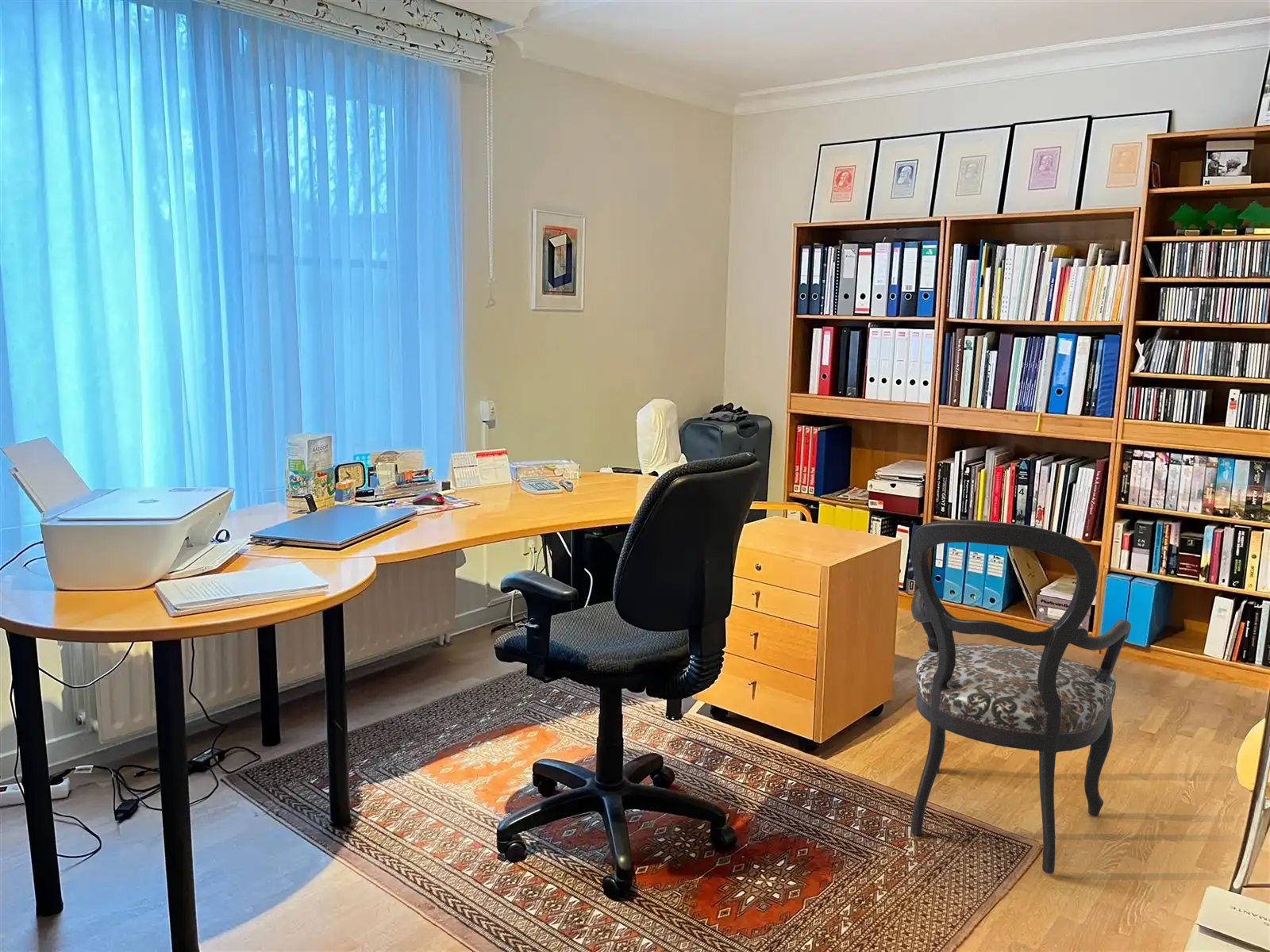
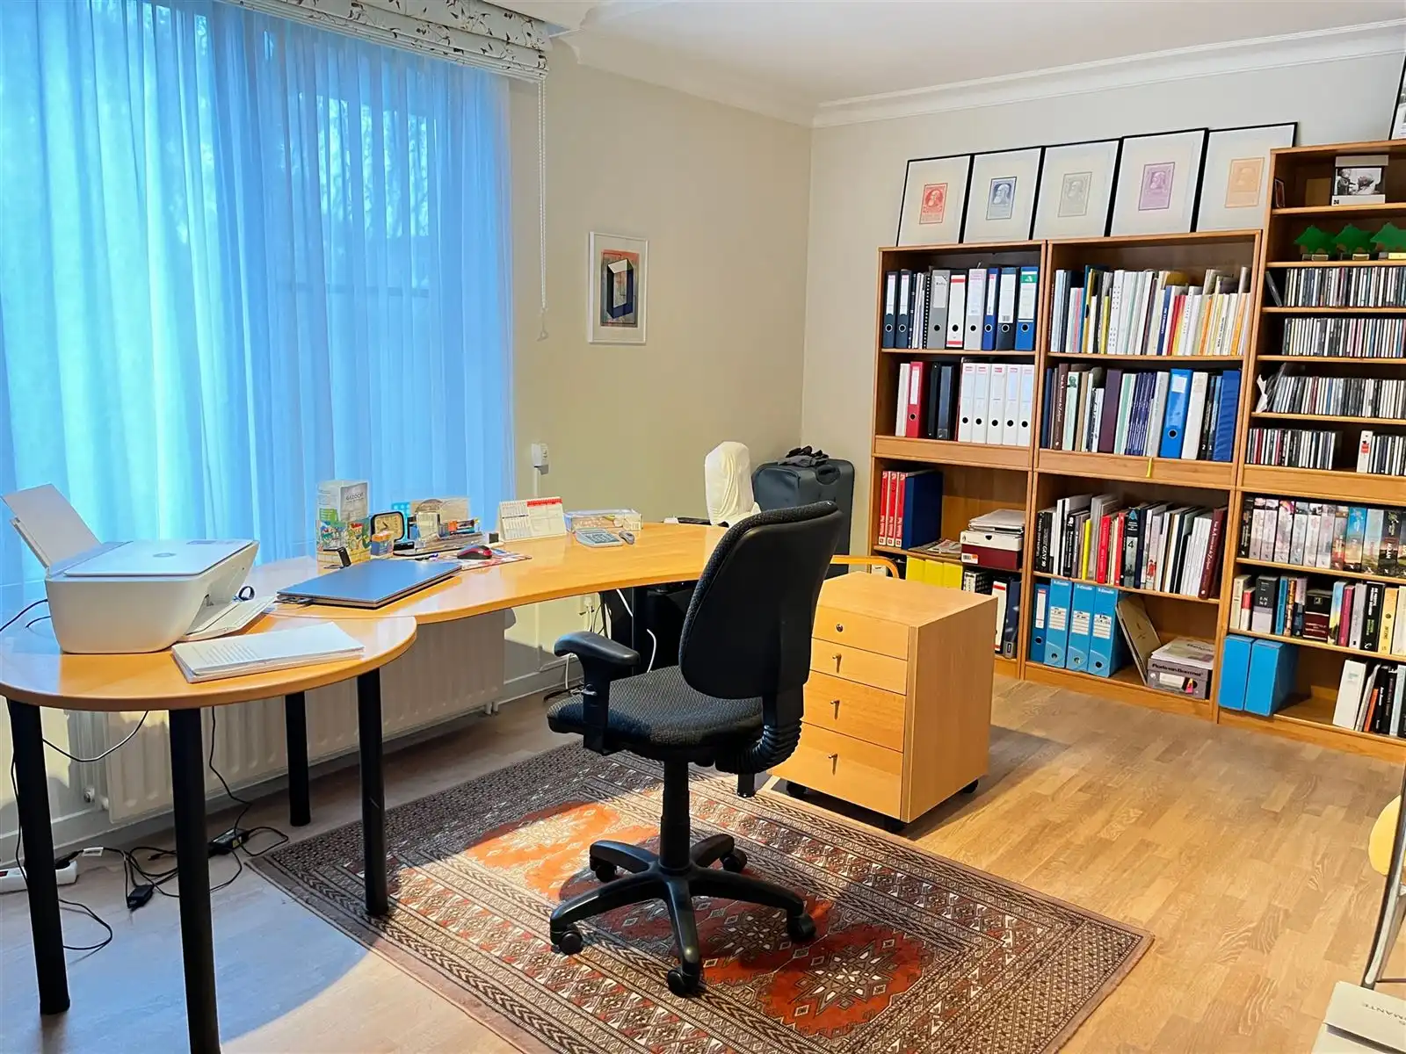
- armchair (1003, 668)
